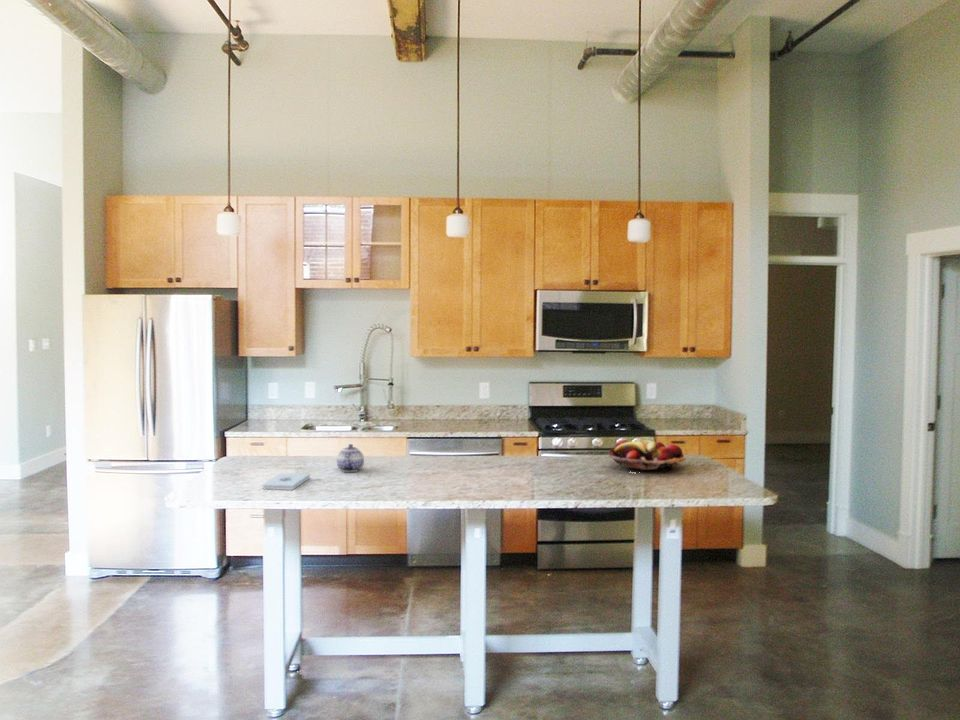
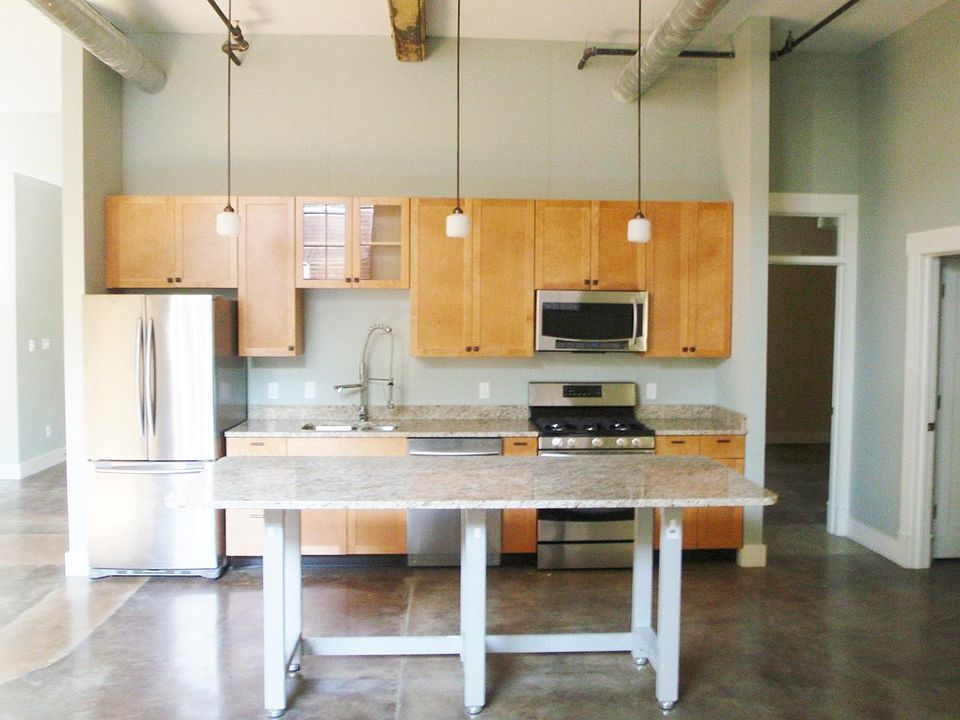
- notepad (286, 481)
- teapot (350, 457)
- fruit basket (646, 454)
